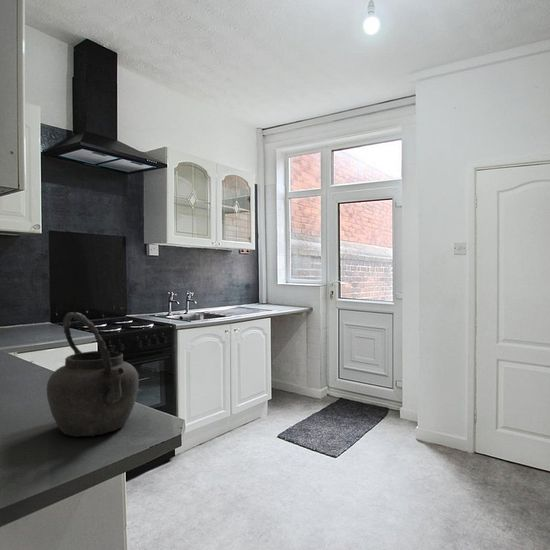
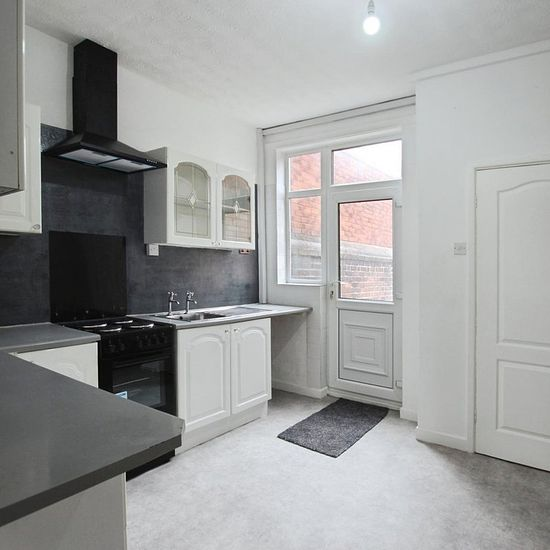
- kettle (95, 370)
